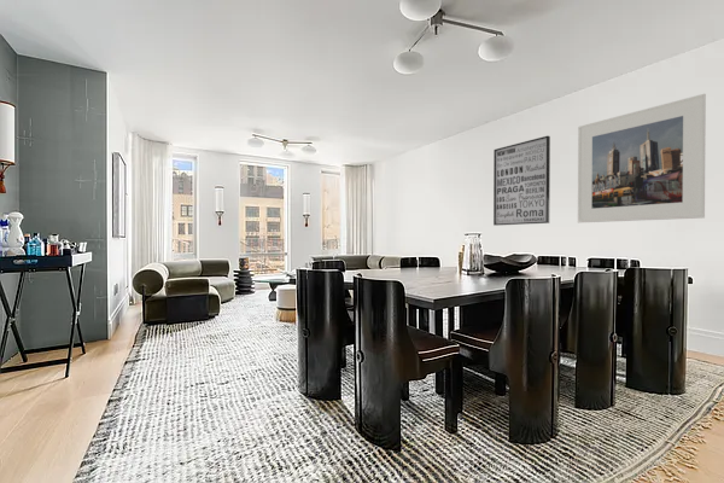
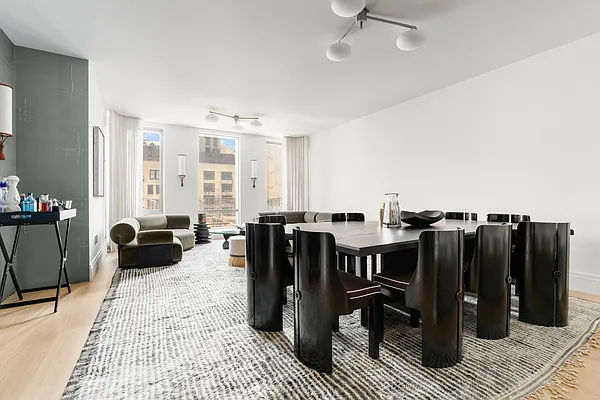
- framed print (632, 165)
- wall art (519, 184)
